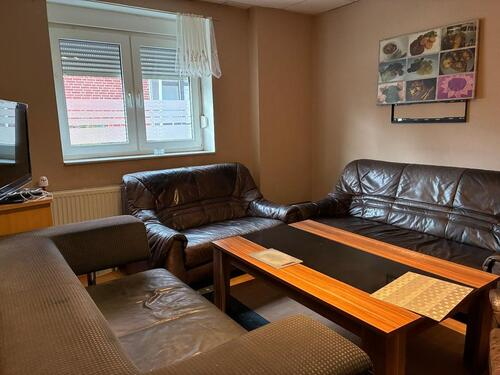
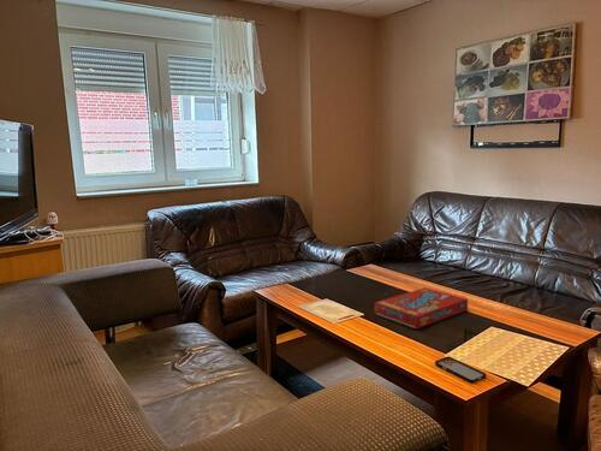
+ snack box (421, 305)
+ smartphone (459, 368)
